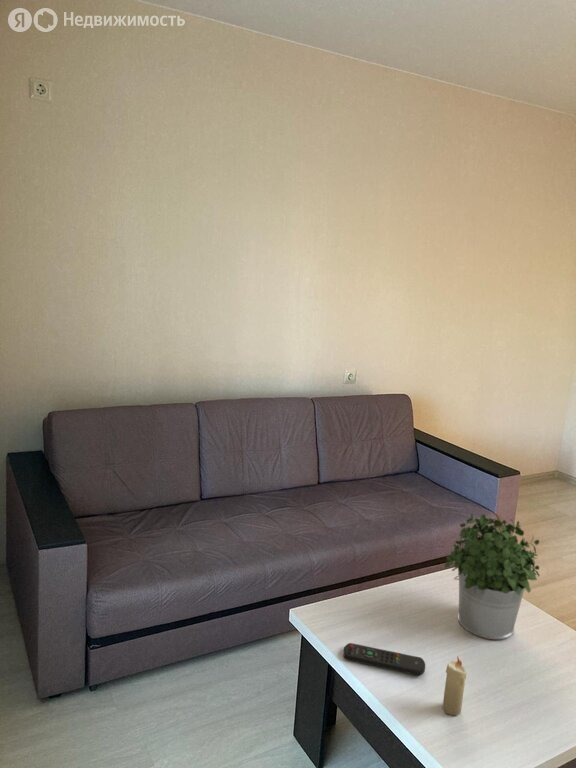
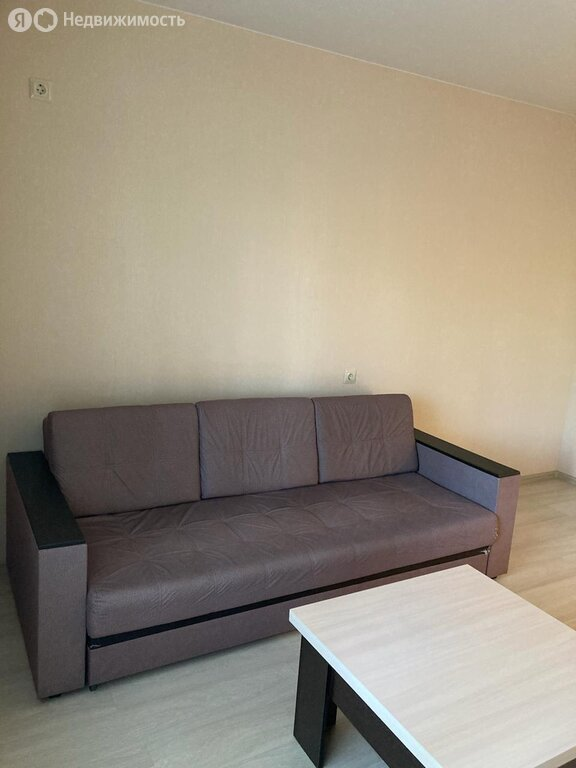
- potted plant (486, 571)
- remote control (383, 658)
- candle (454, 682)
